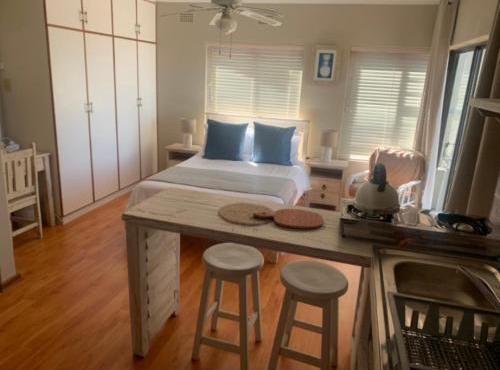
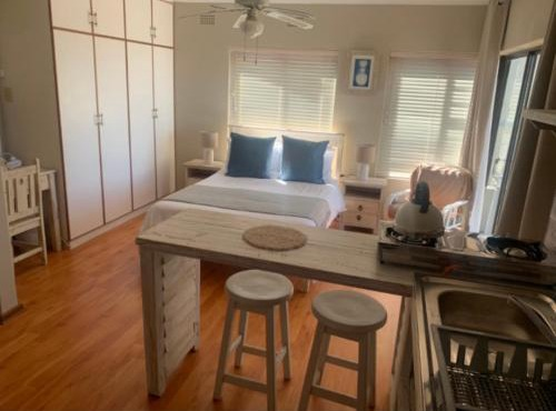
- cutting board (287, 217)
